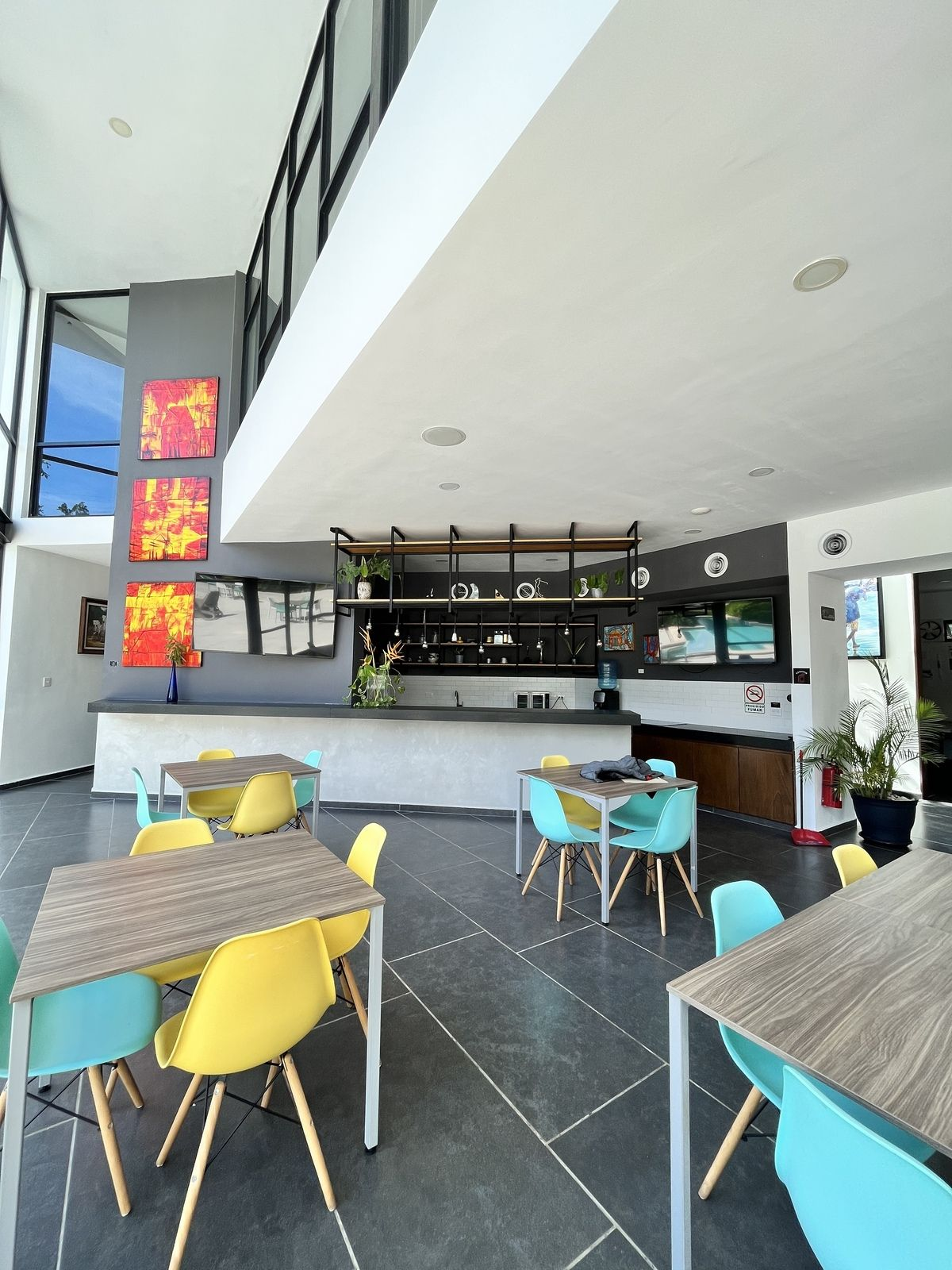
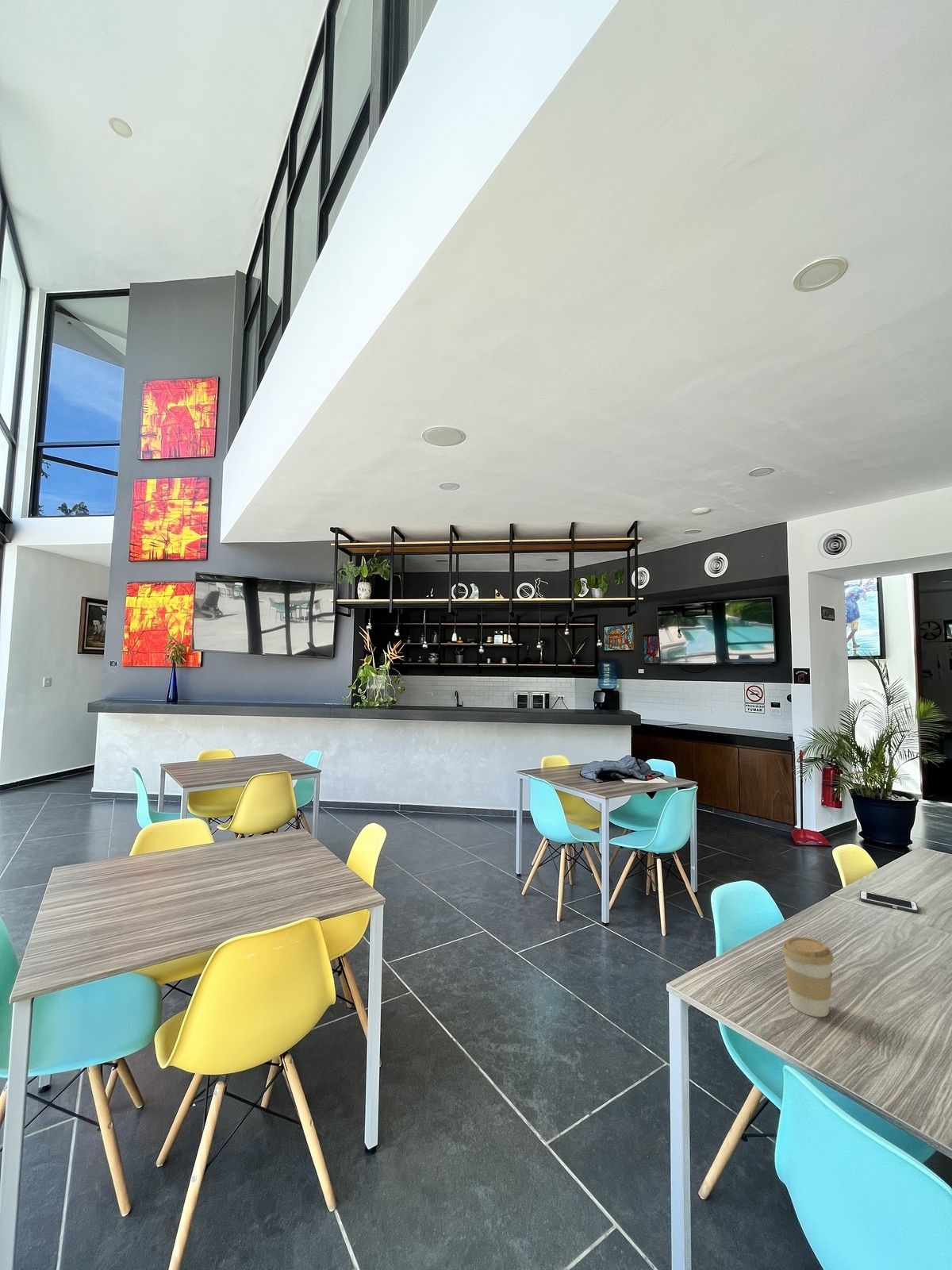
+ coffee cup (808, 974)
+ cell phone (888, 901)
